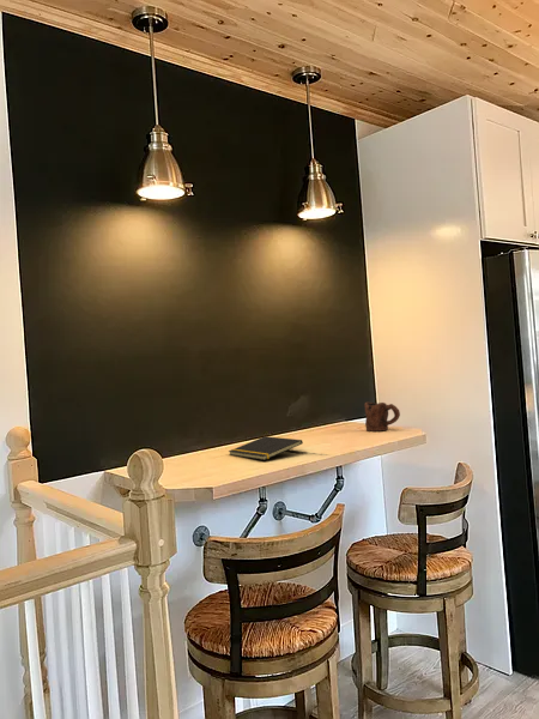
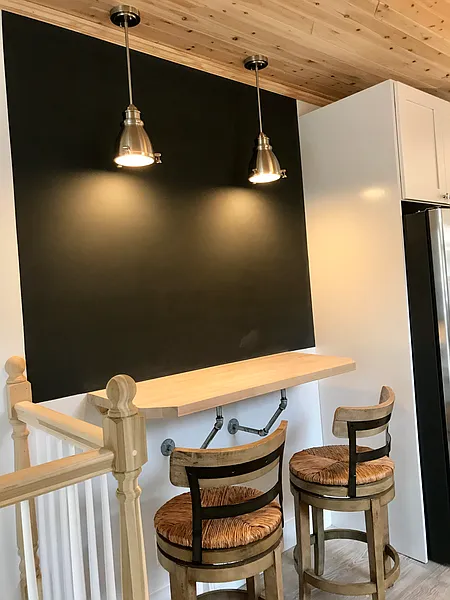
- notepad (265, 447)
- mug (382, 416)
